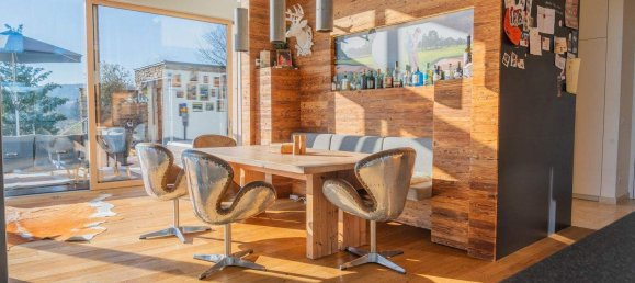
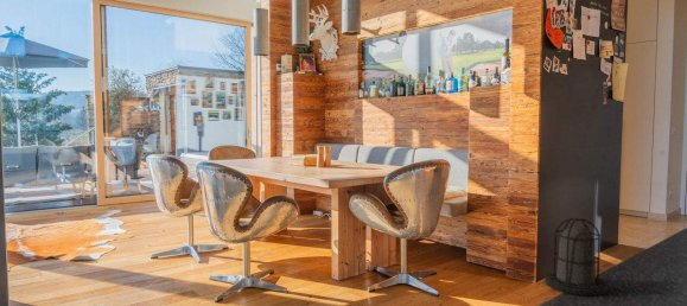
+ lantern (575, 251)
